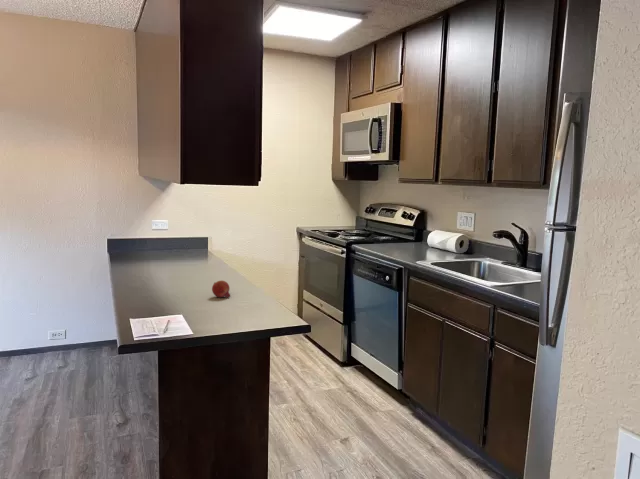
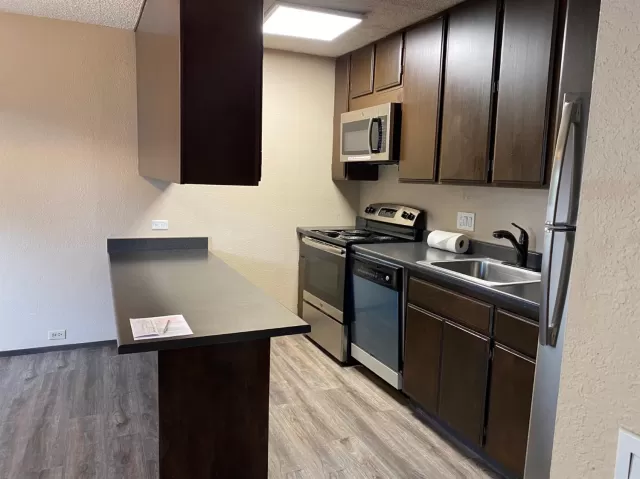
- fruit (221, 288)
